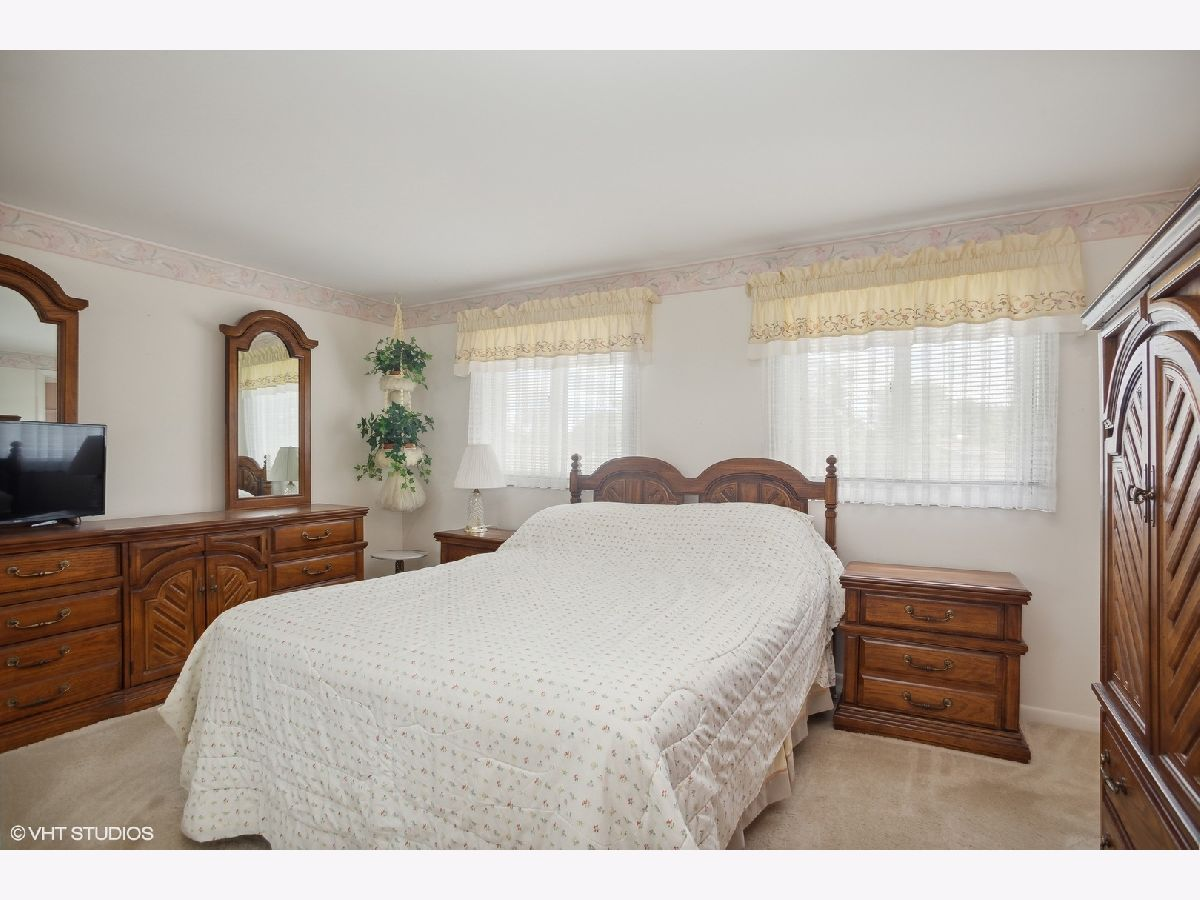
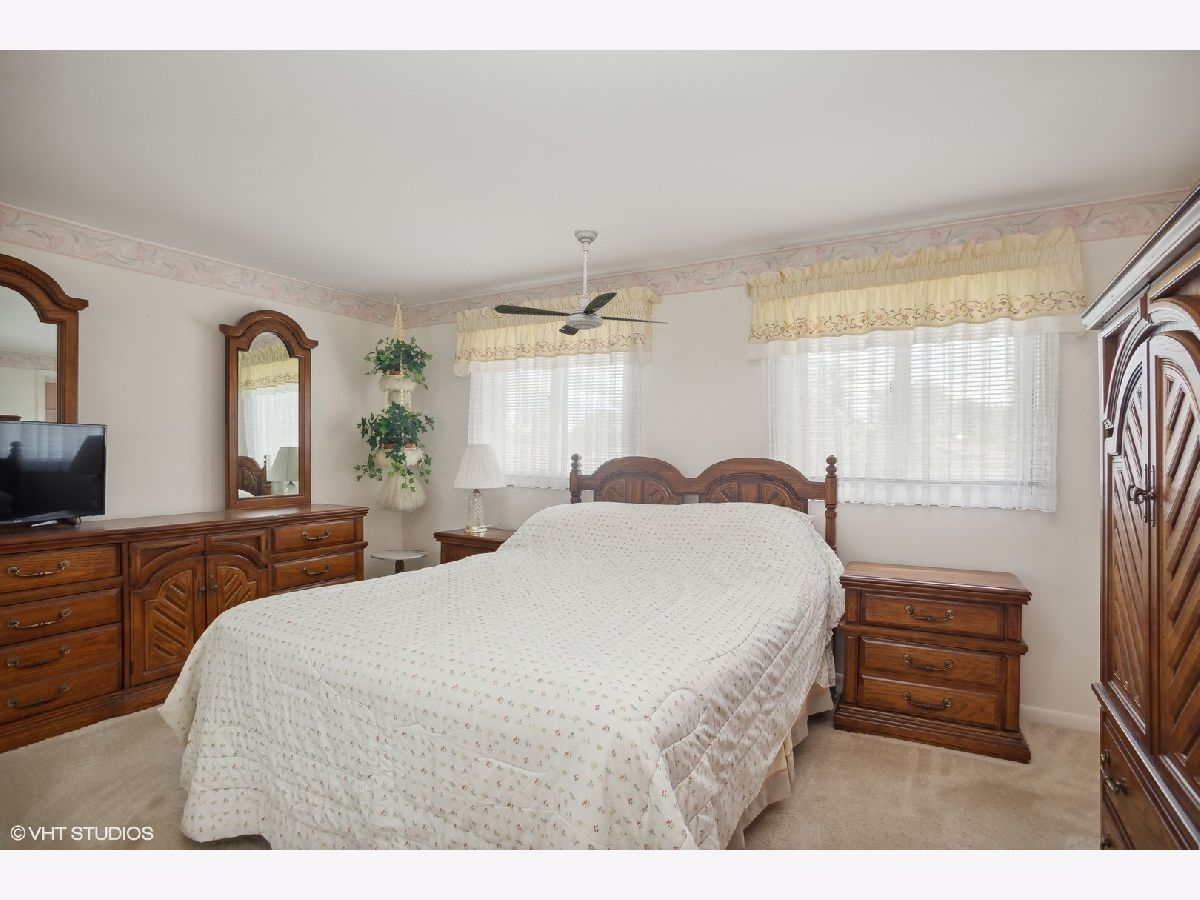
+ ceiling fan (584, 278)
